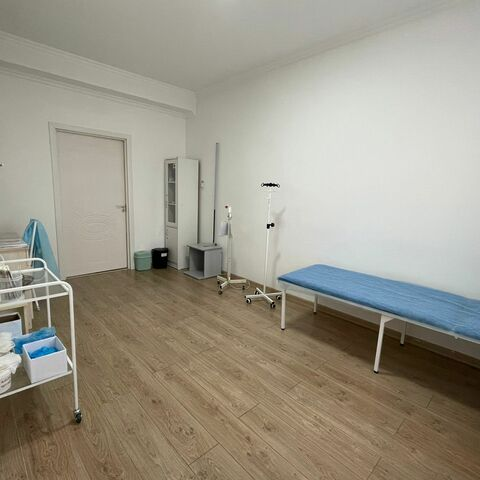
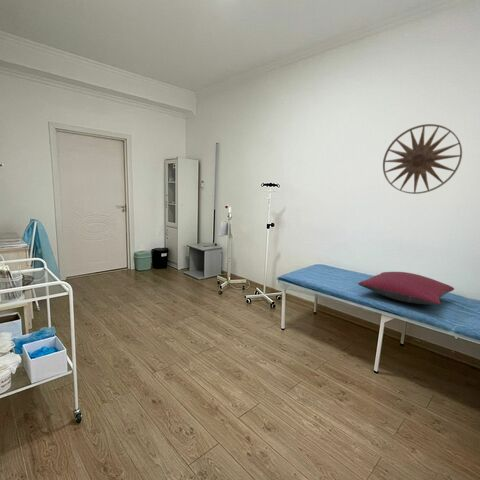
+ wall art (419, 159)
+ pillow (405, 285)
